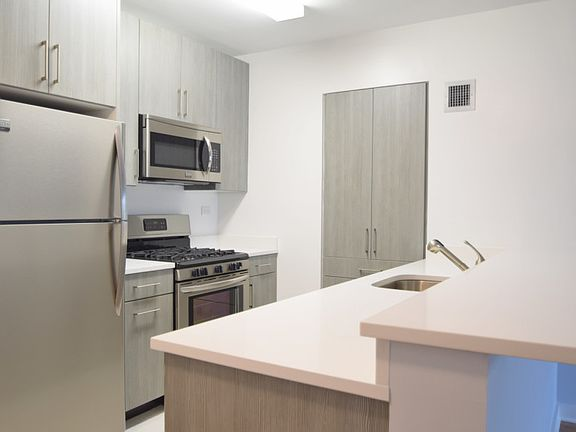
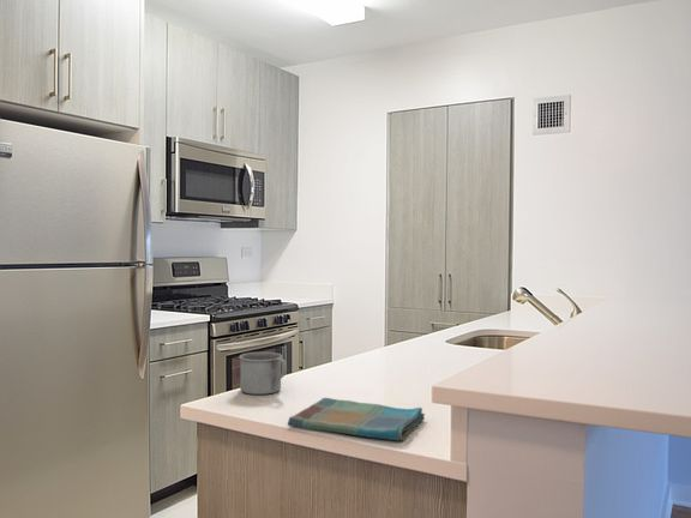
+ mug (263, 372)
+ dish towel (357, 416)
